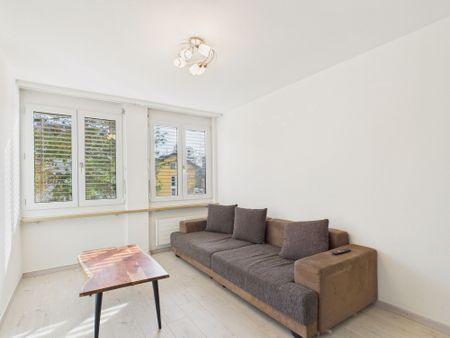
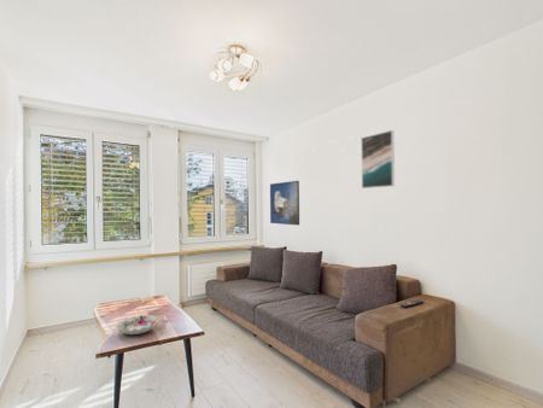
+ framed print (284, 203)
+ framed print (376, 161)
+ decorative bowl (138, 326)
